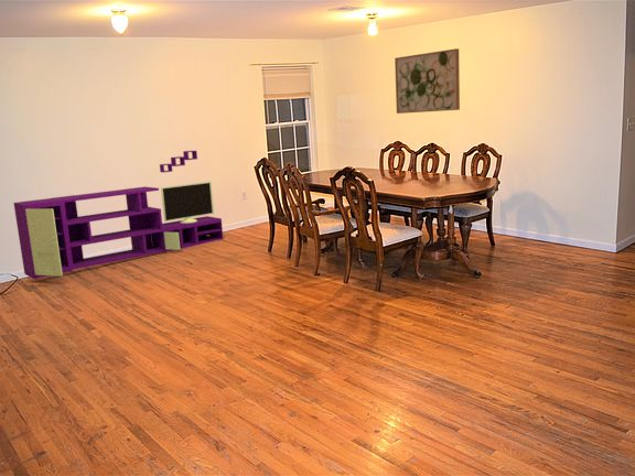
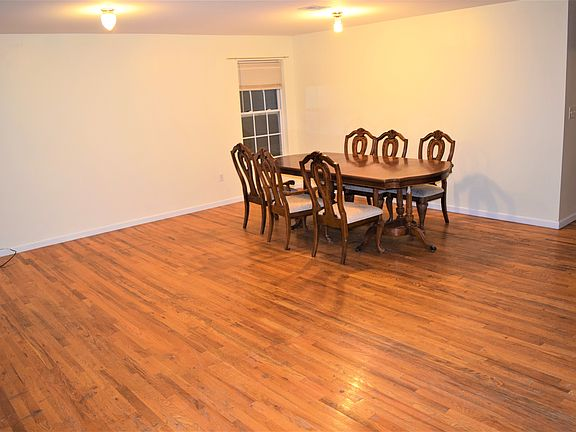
- wall art (424, 83)
- media console (131, 208)
